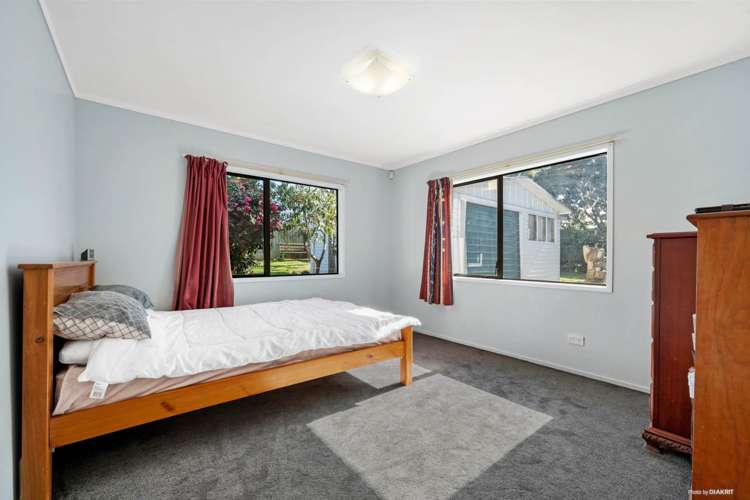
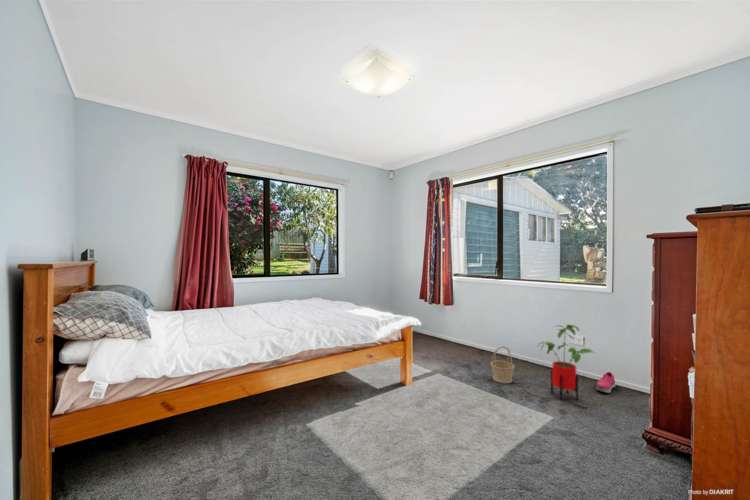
+ basket (502, 362)
+ shoe (605, 381)
+ house plant (566, 362)
